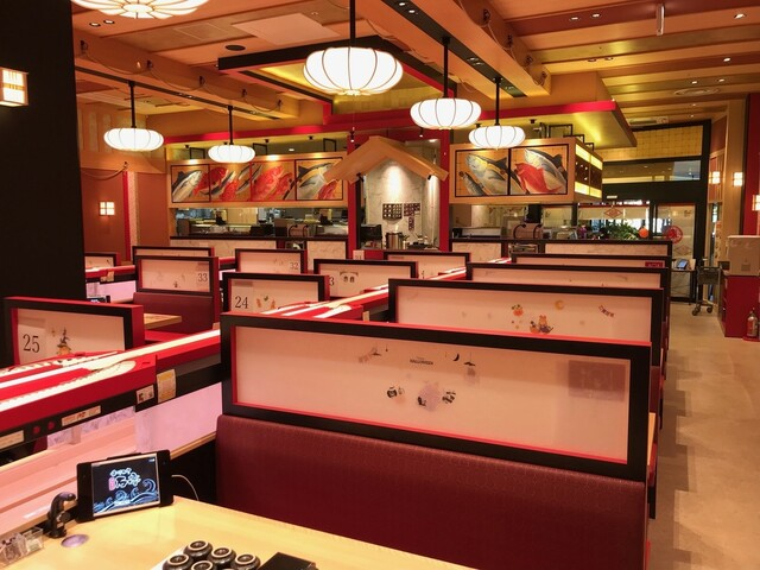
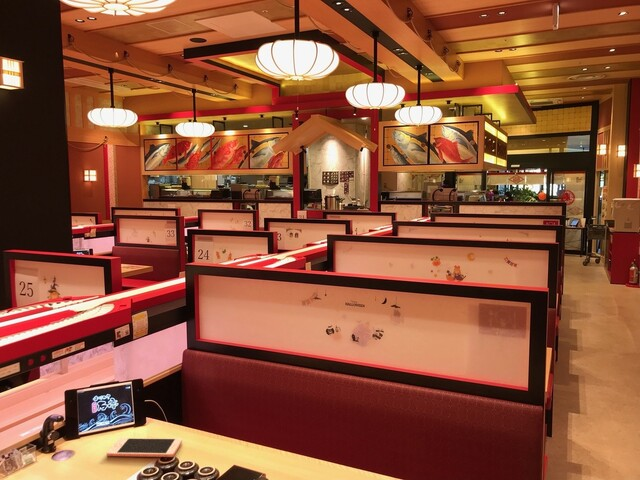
+ cell phone (145, 447)
